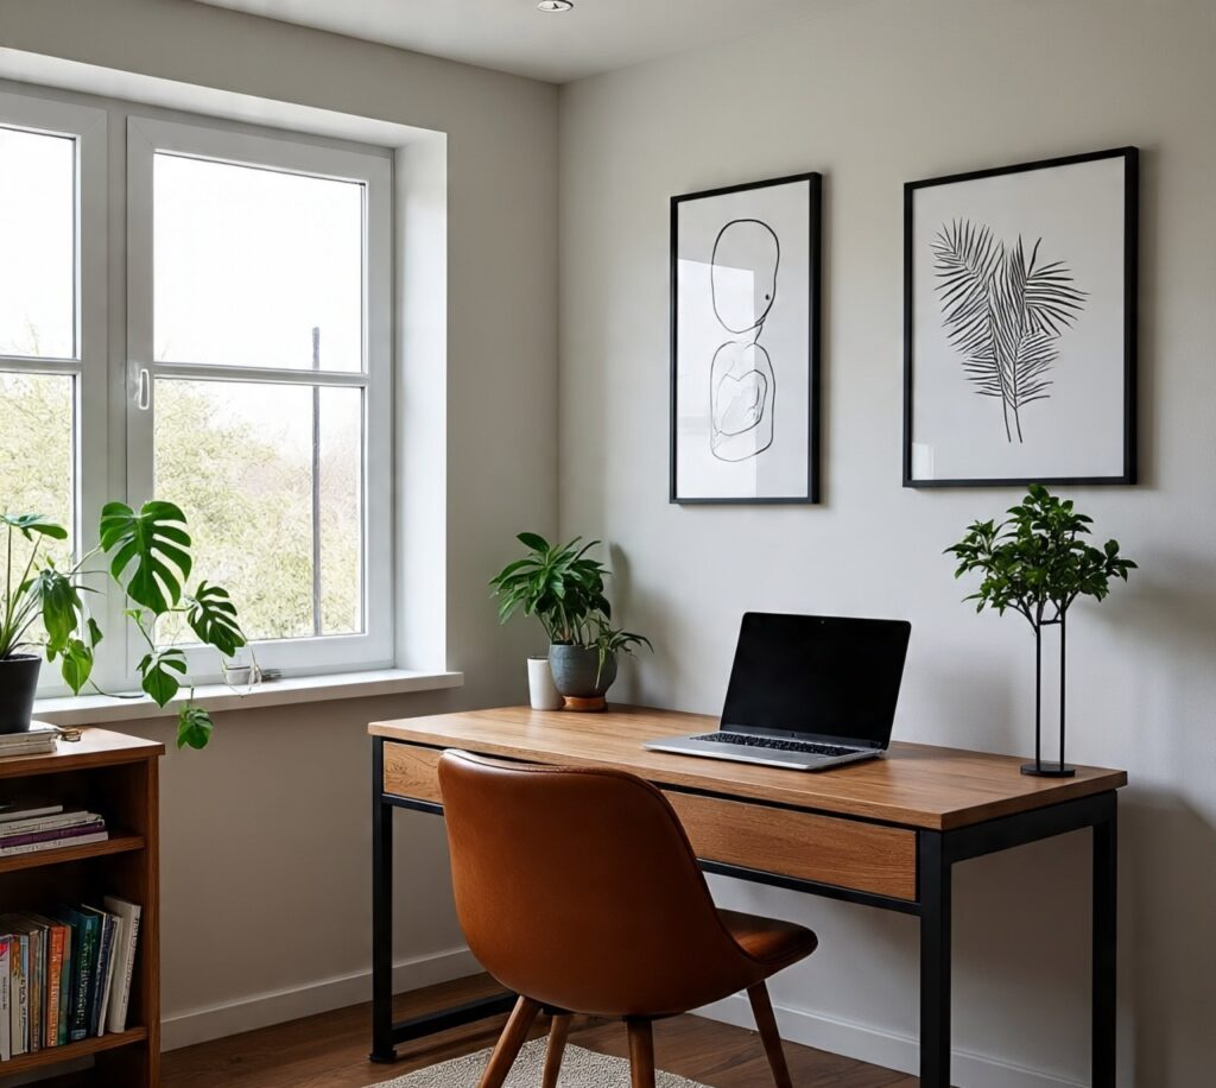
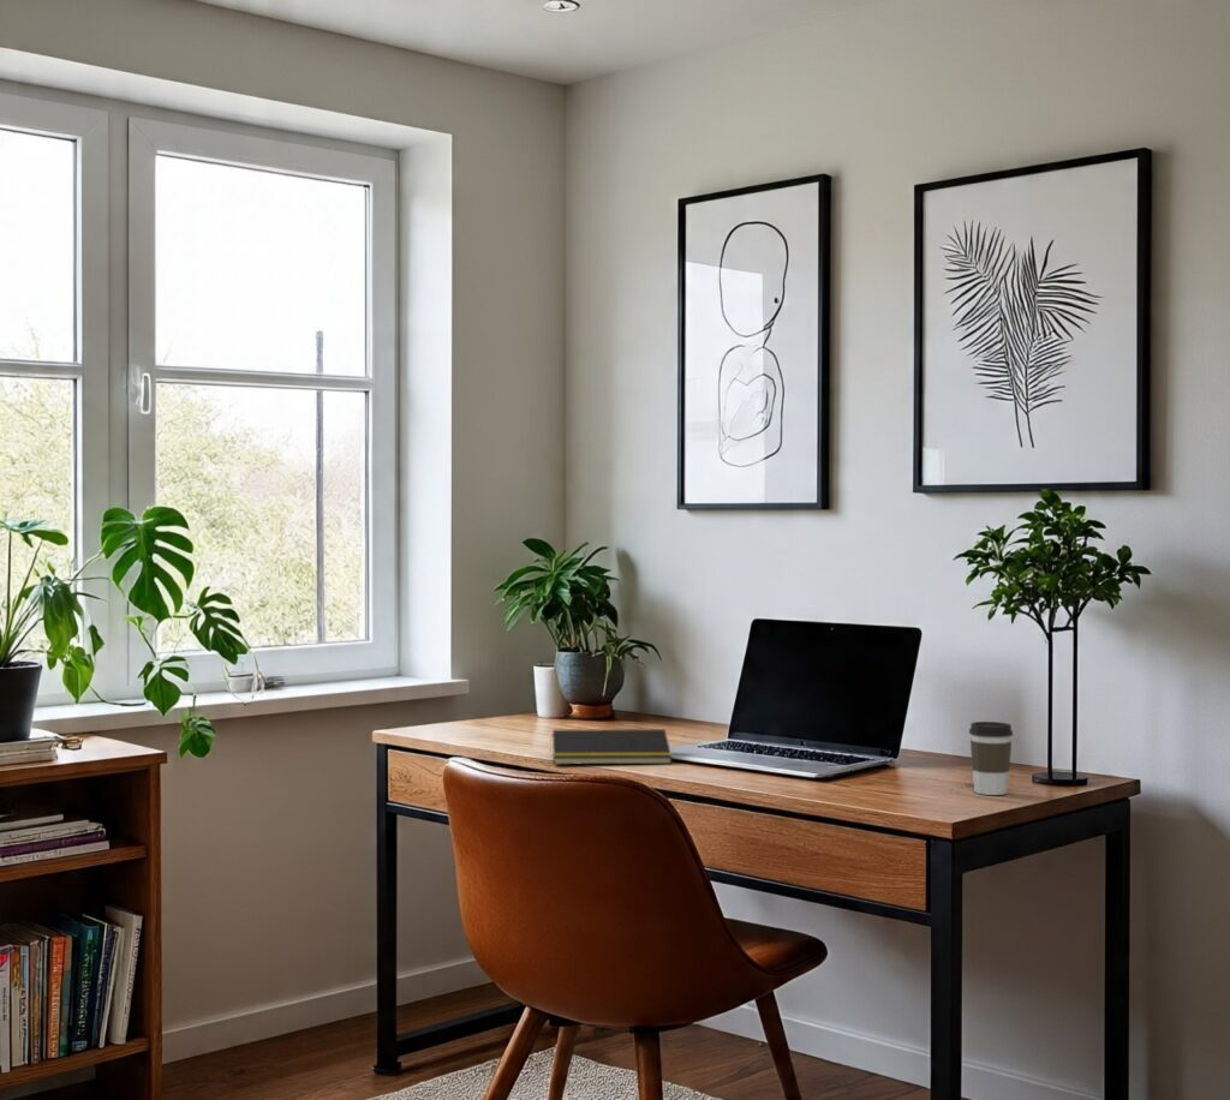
+ notepad (610, 746)
+ coffee cup (990, 758)
